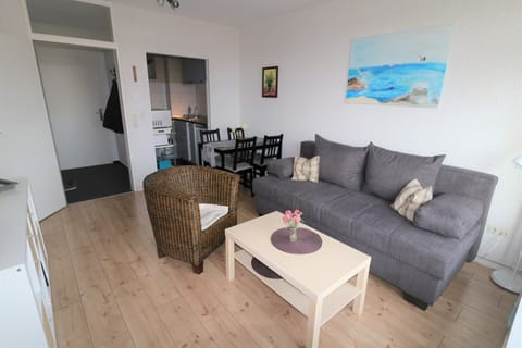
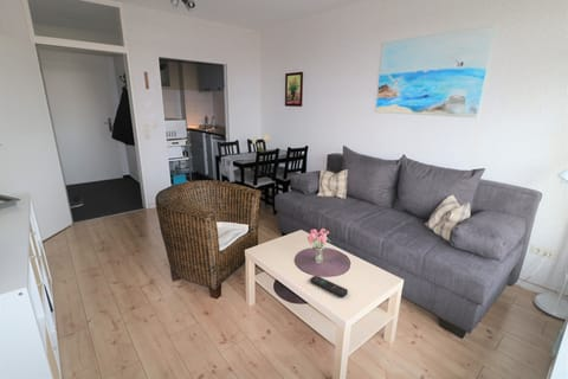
+ remote control (328, 285)
